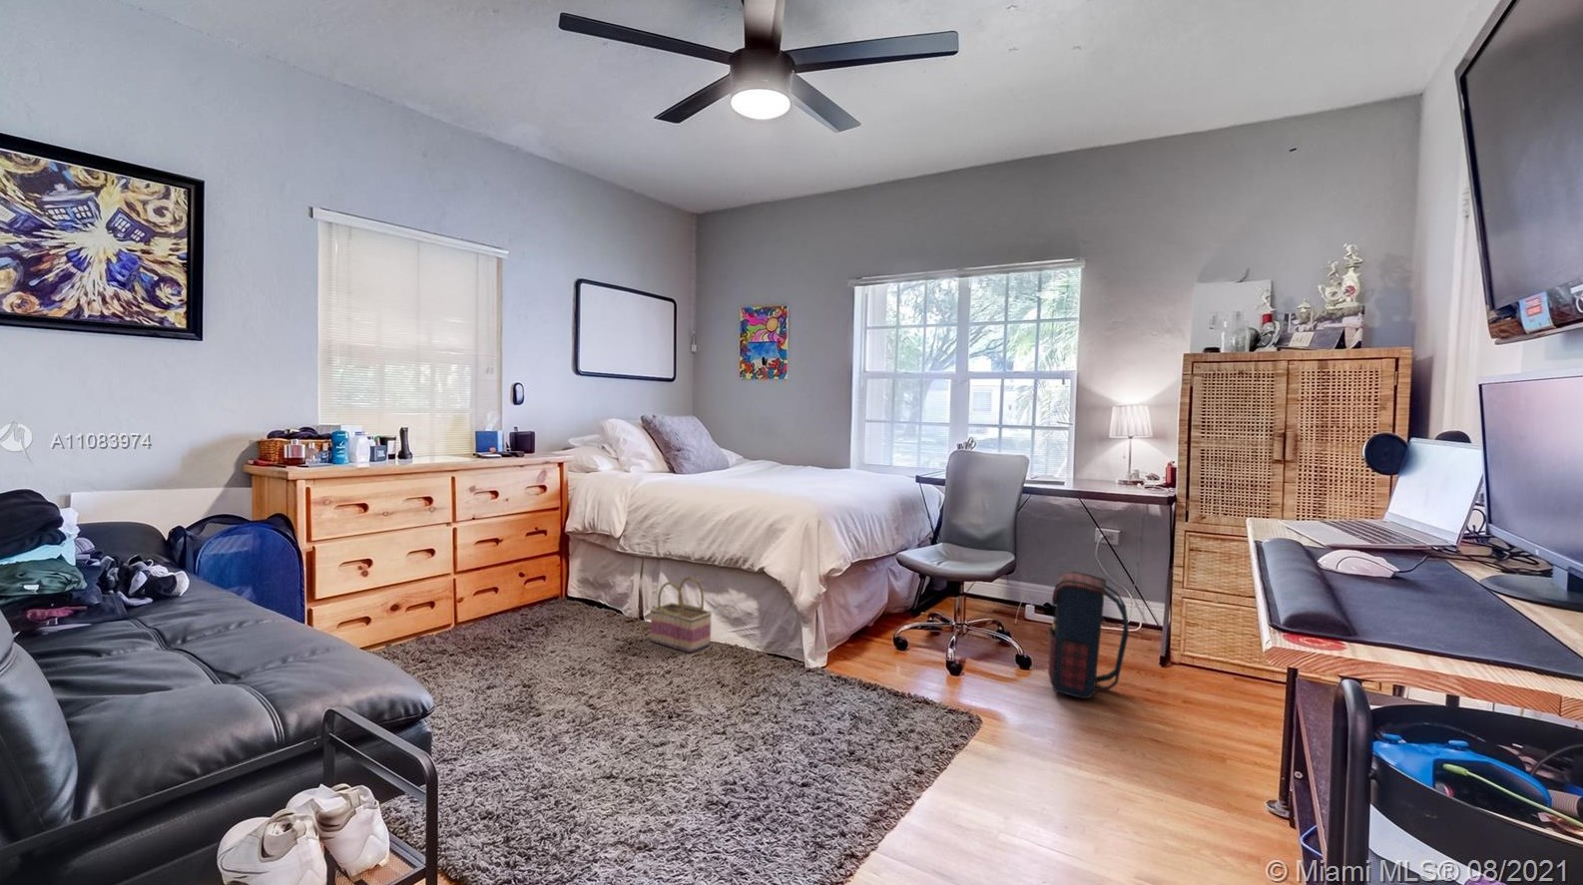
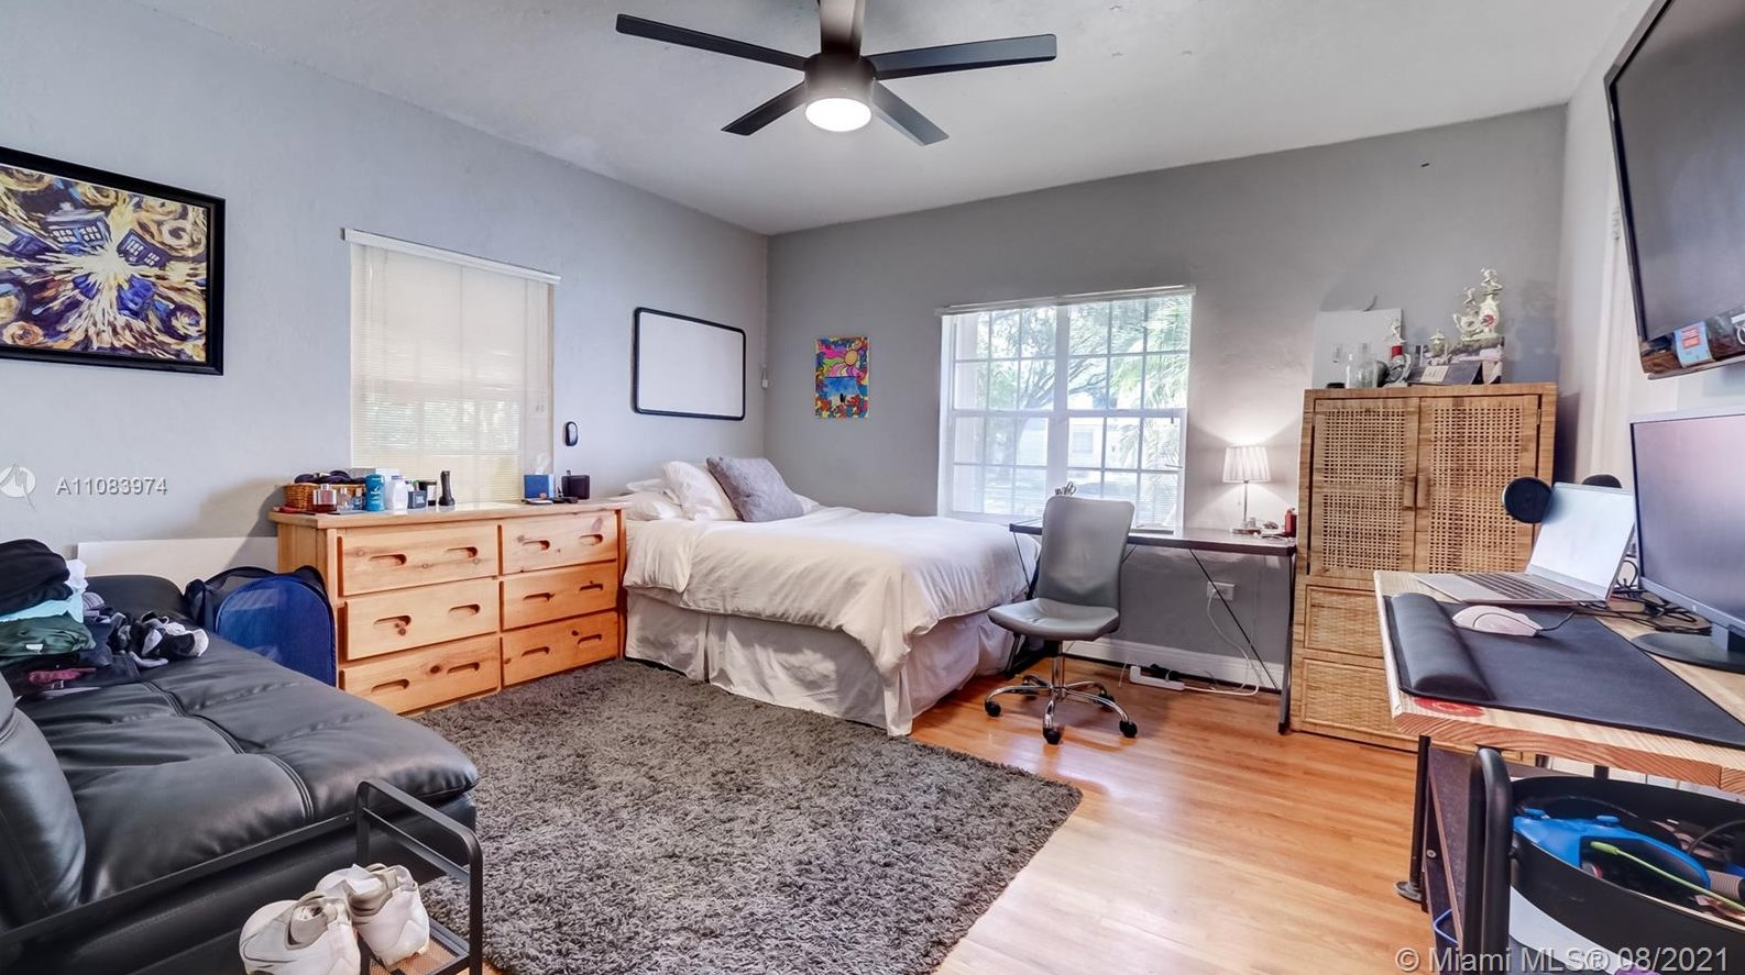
- basket (681, 611)
- satchel (1087, 633)
